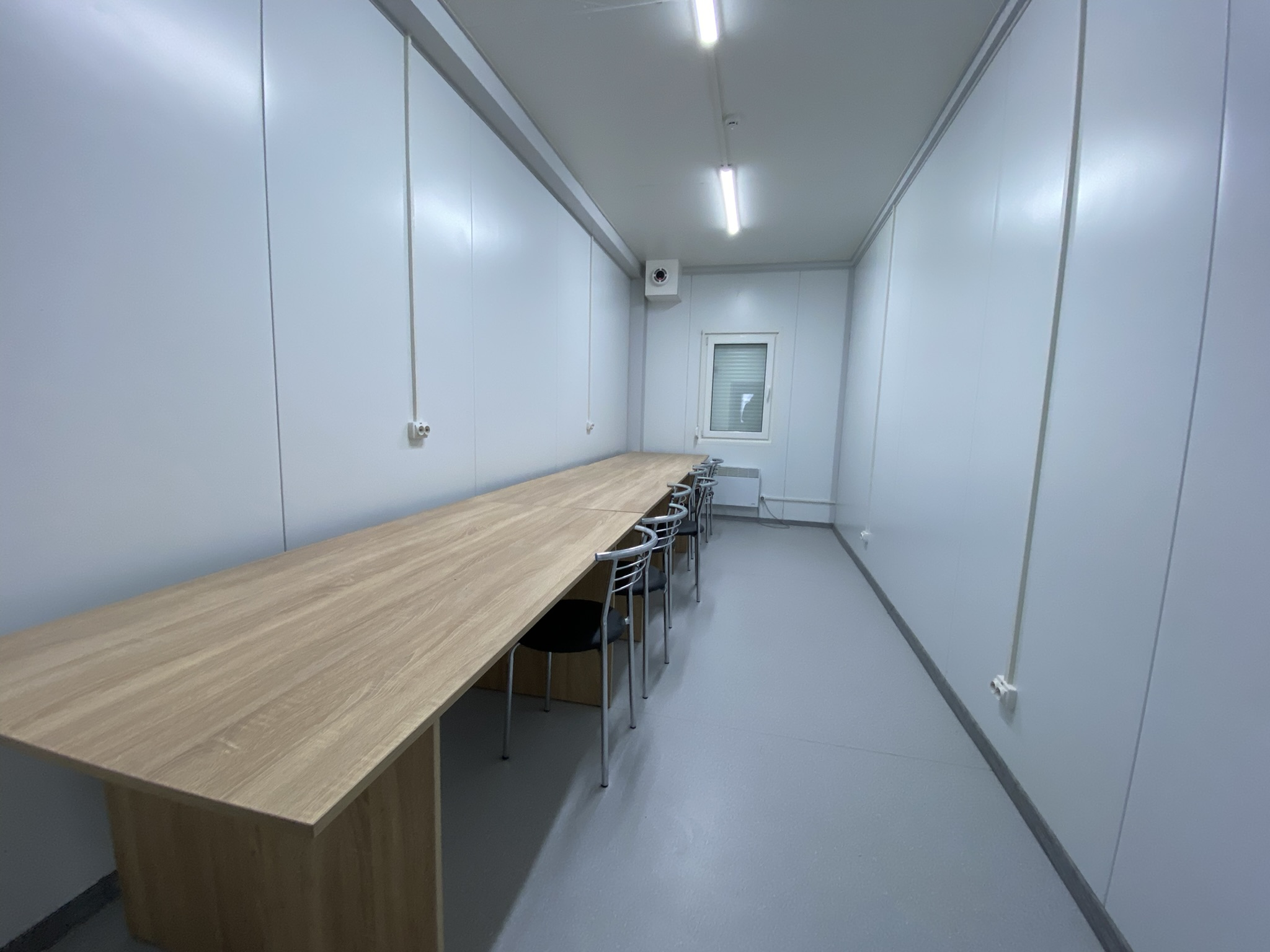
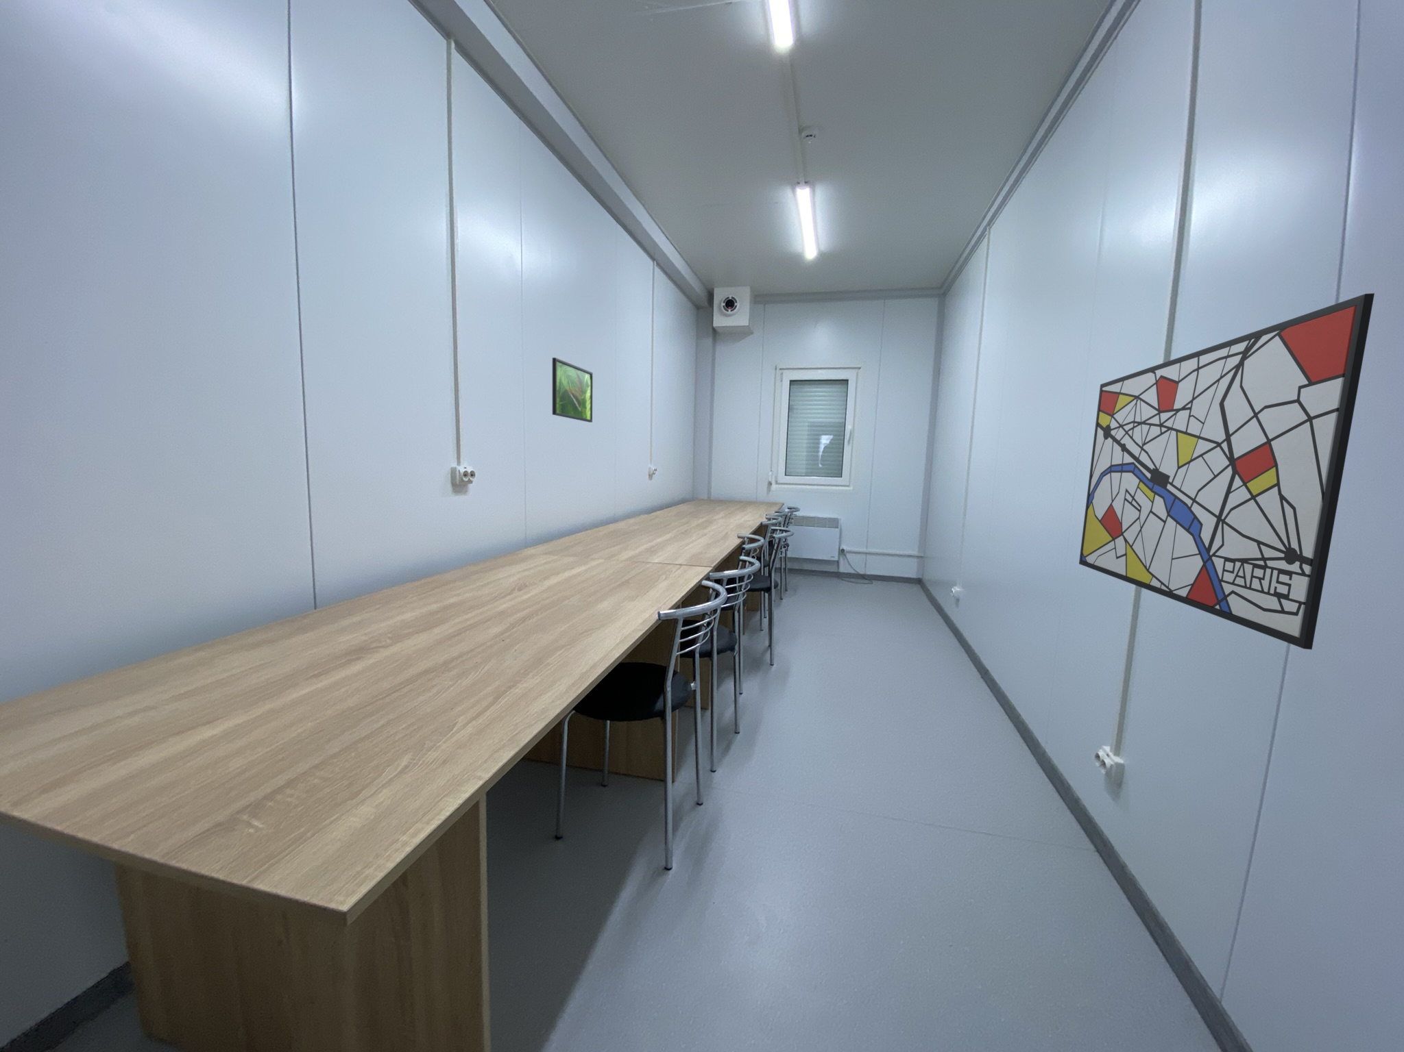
+ wall art (1174, 476)
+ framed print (574, 392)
